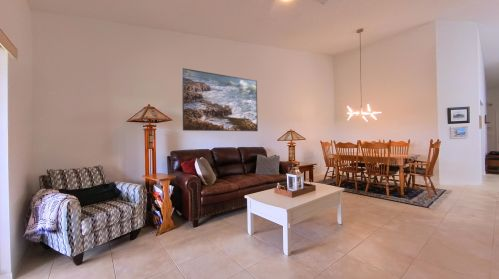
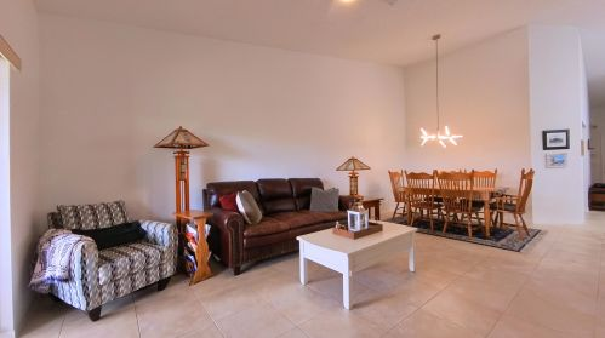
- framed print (223, 103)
